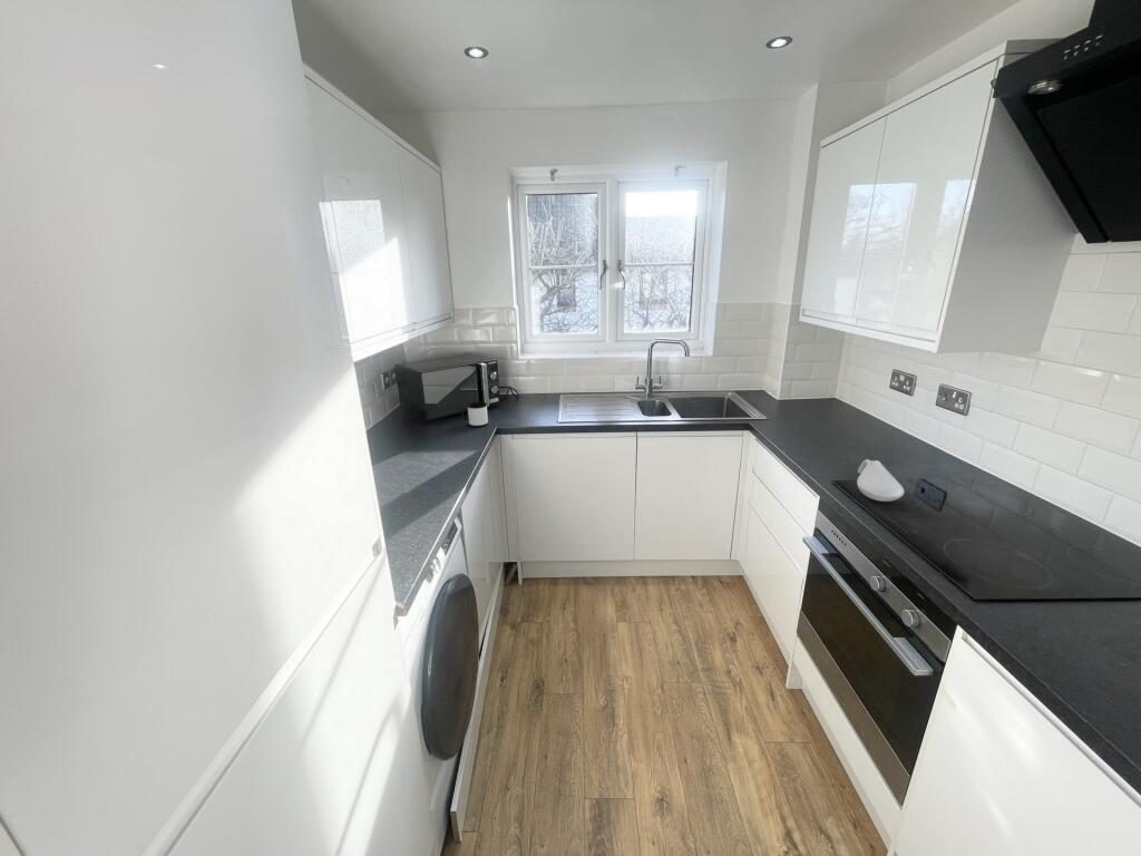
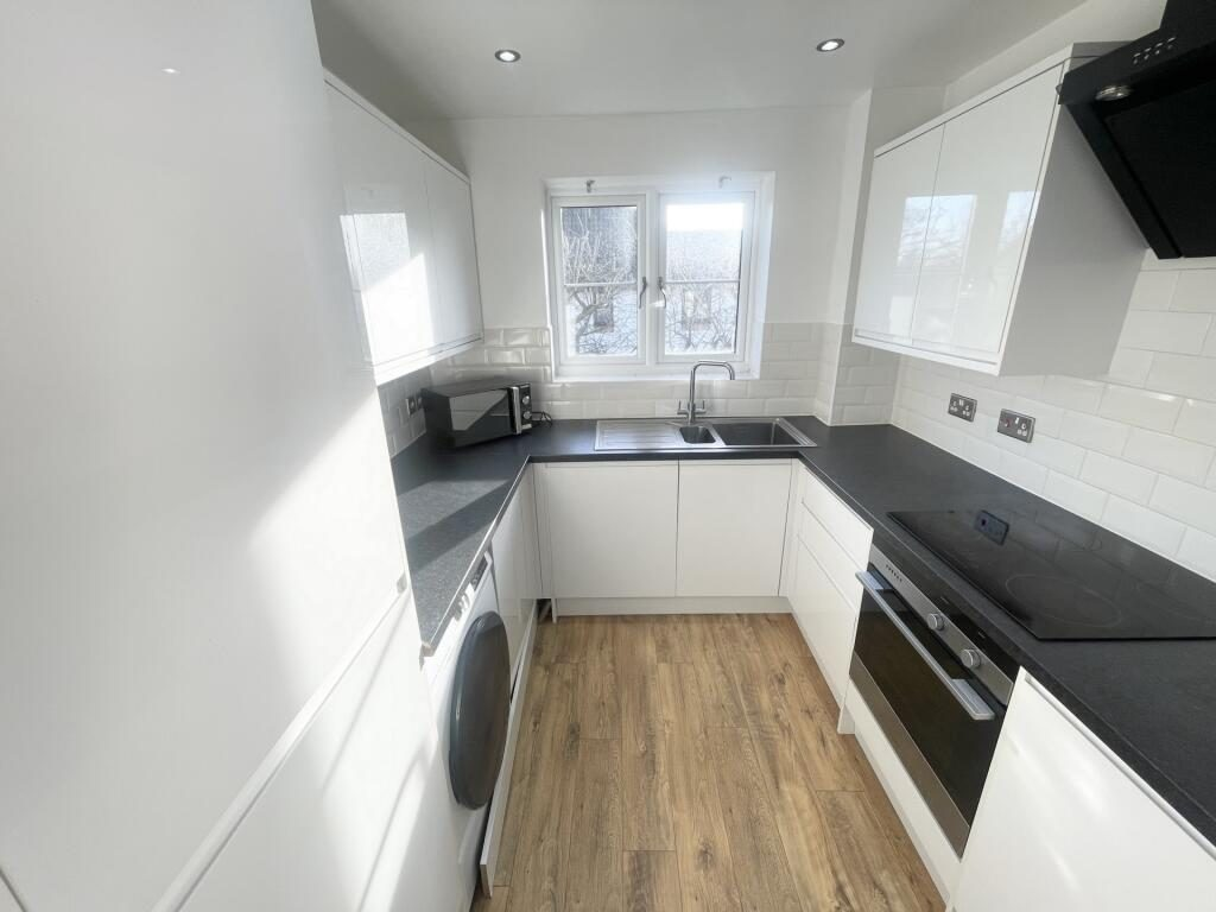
- mug (474, 414)
- spoon rest (875, 478)
